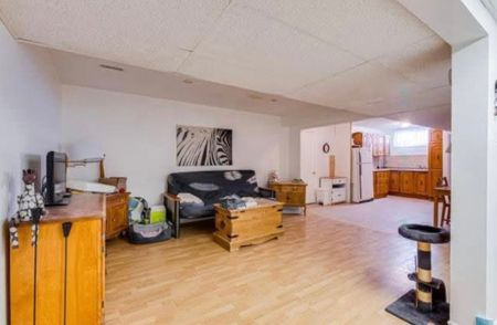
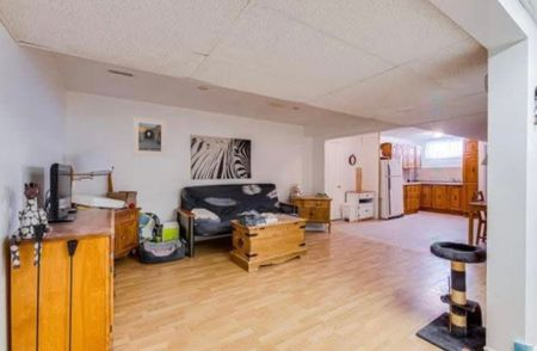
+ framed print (149, 137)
